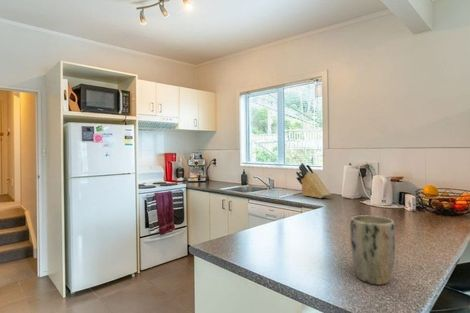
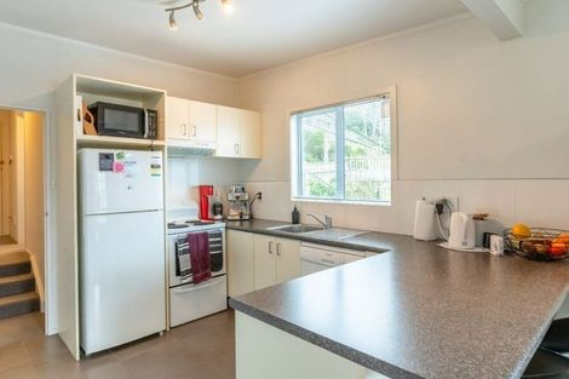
- knife block (312, 179)
- plant pot (372, 248)
